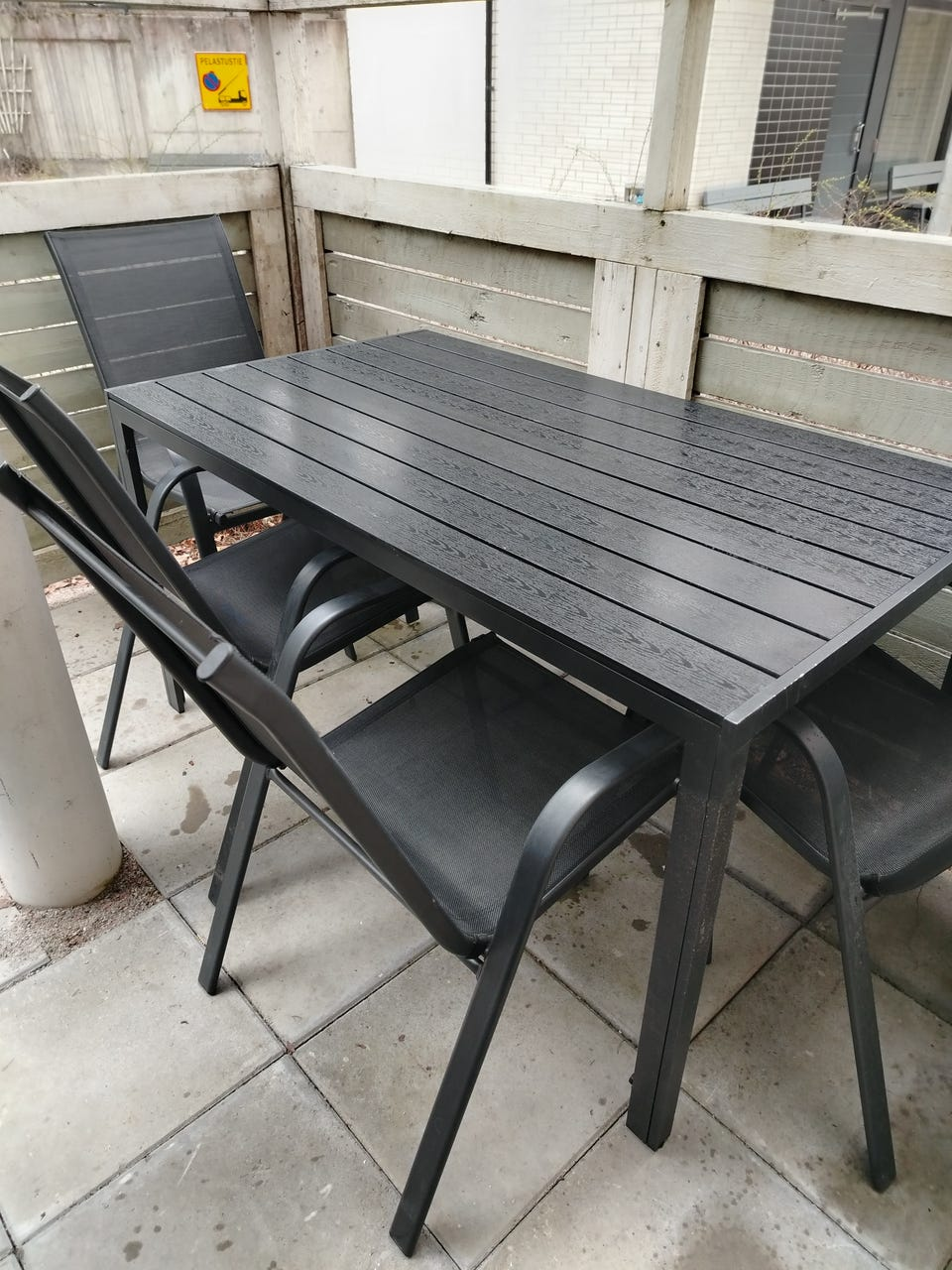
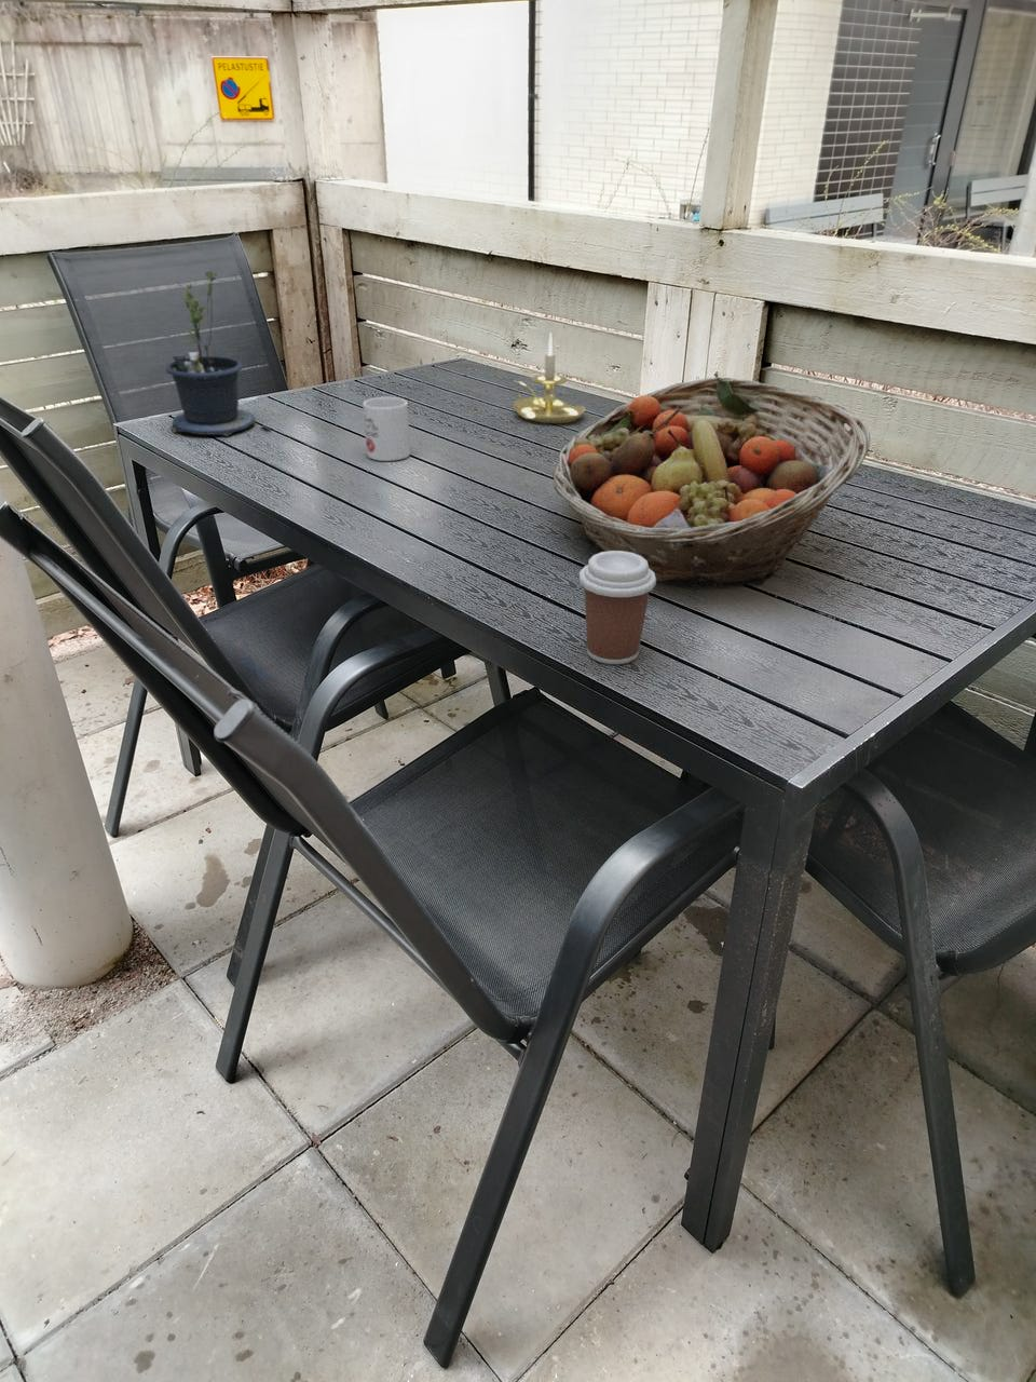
+ fruit basket (700, 476)
+ candle holder (545, 373)
+ mug (381, 427)
+ coffee cup (615, 608)
+ potted plant (206, 351)
